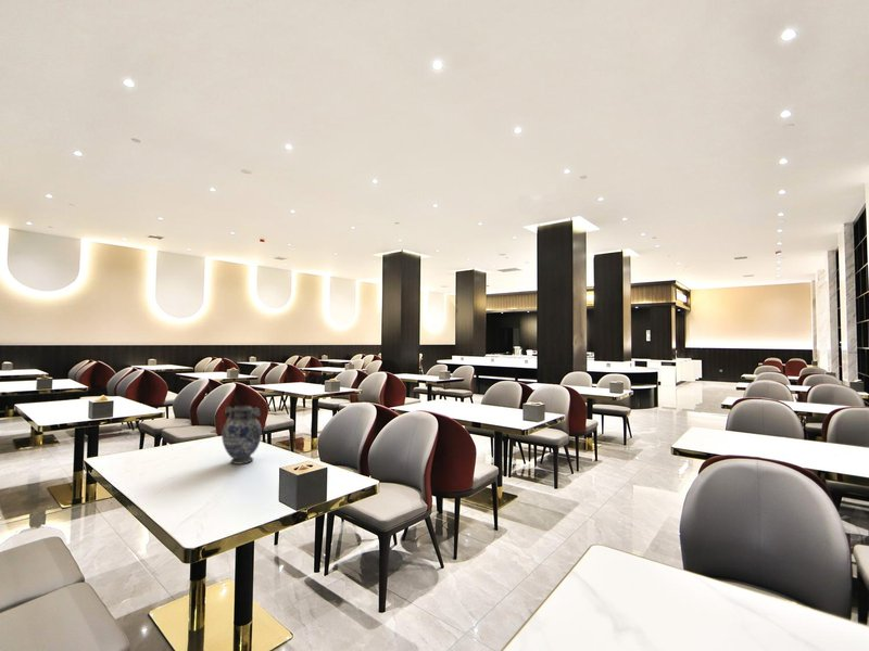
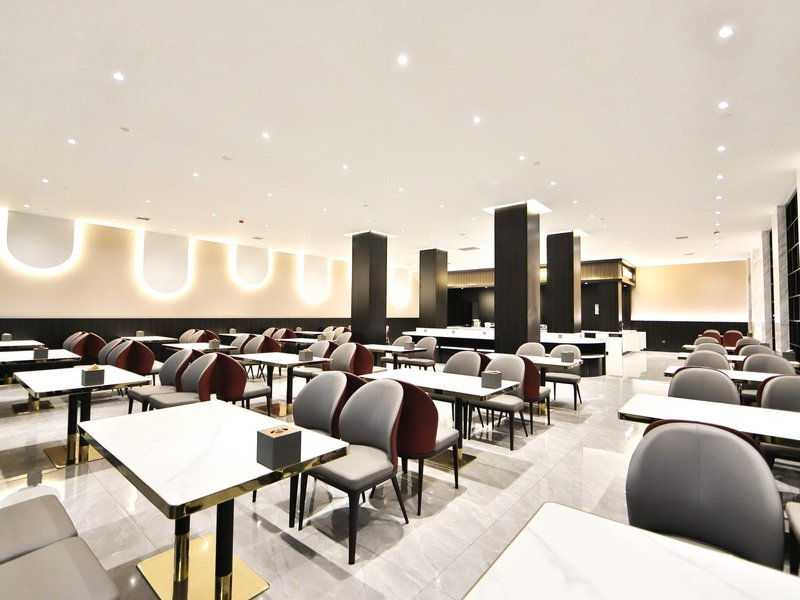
- decorative vase (242, 433)
